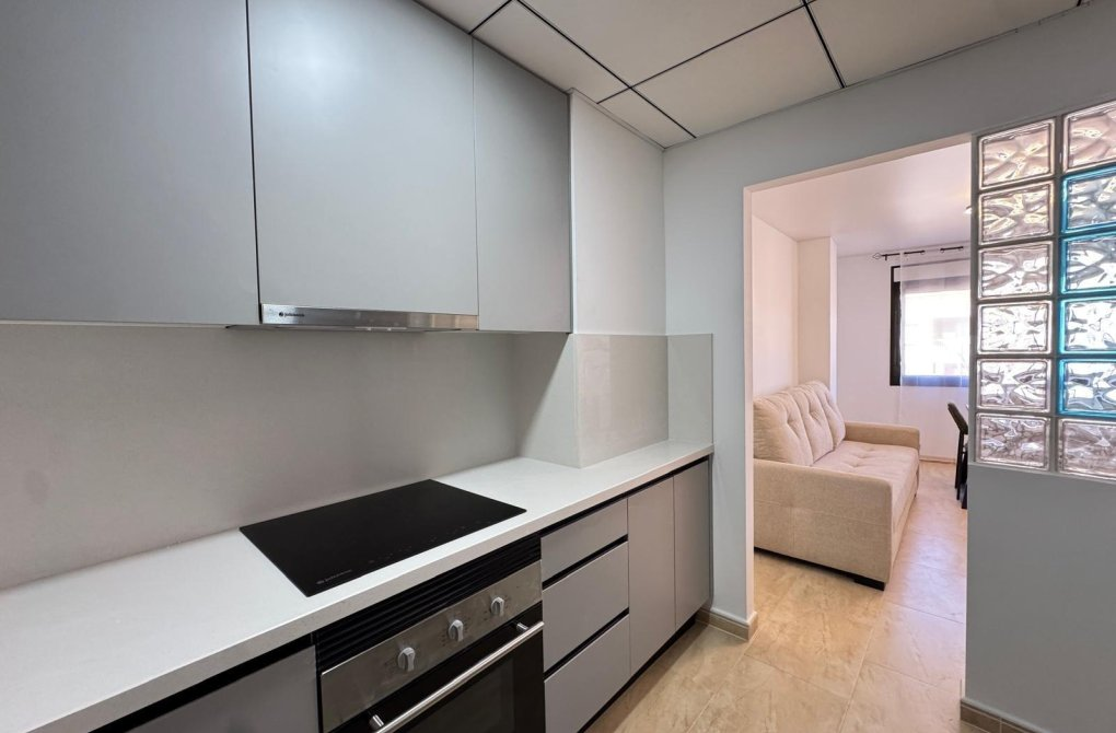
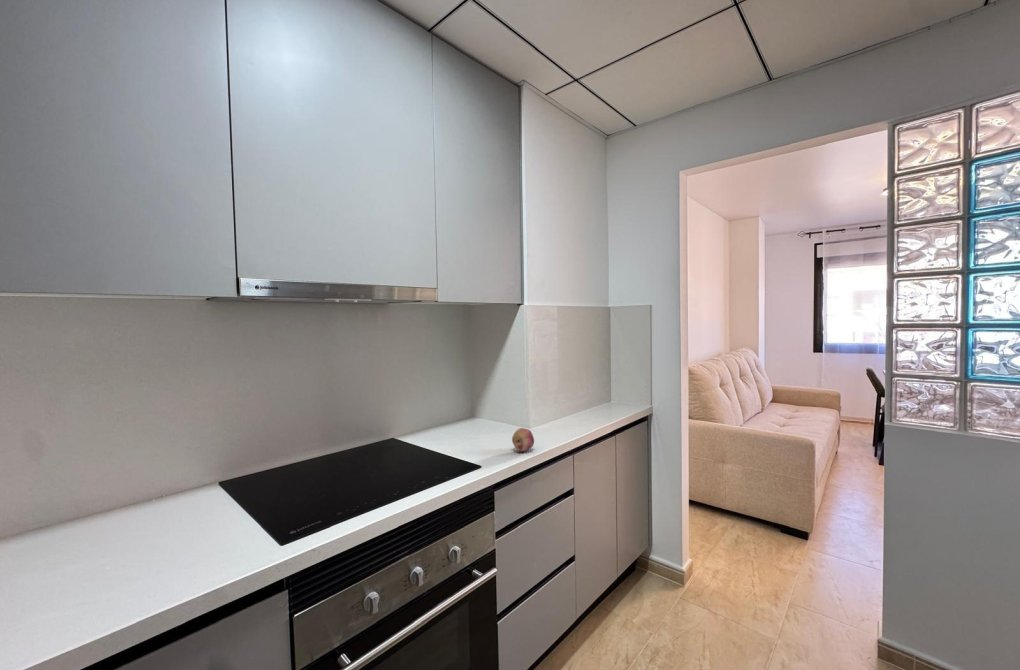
+ fruit (523, 439)
